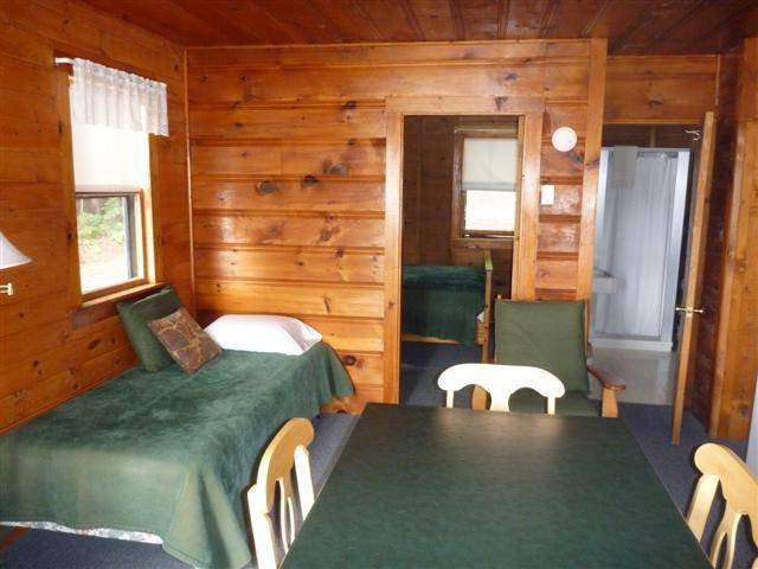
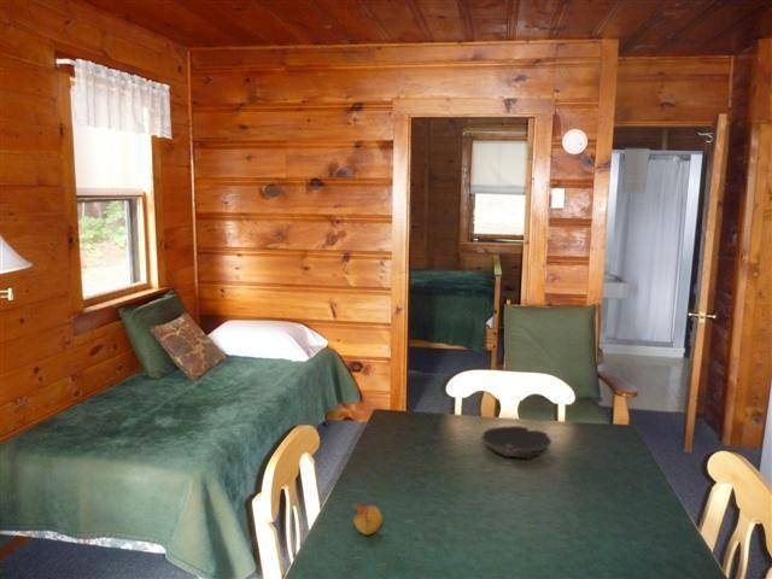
+ bowl (515, 443)
+ fruit (367, 517)
